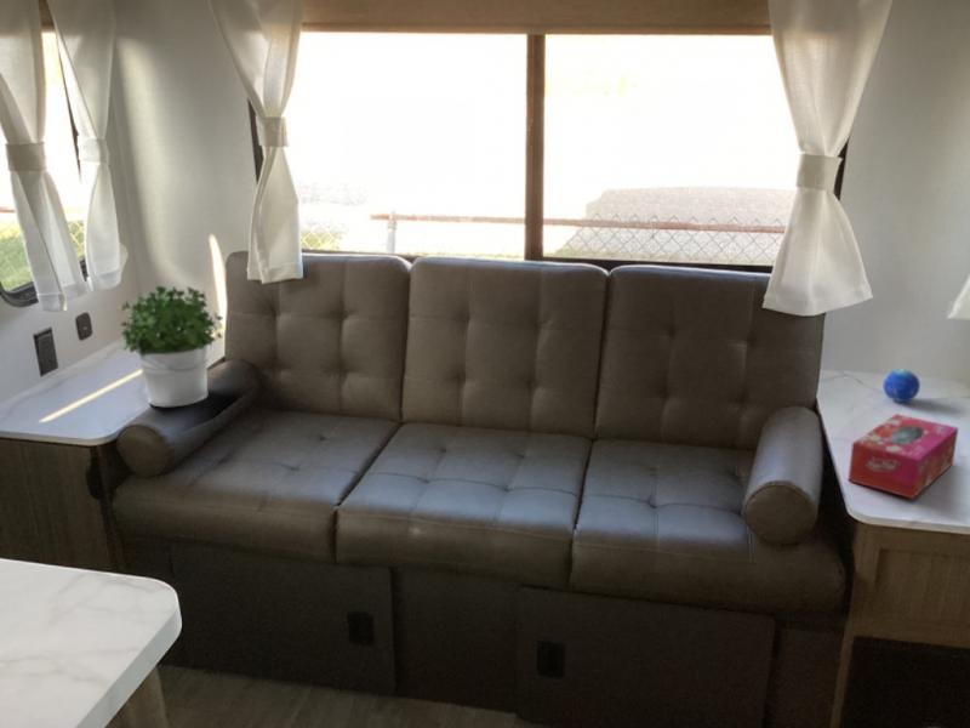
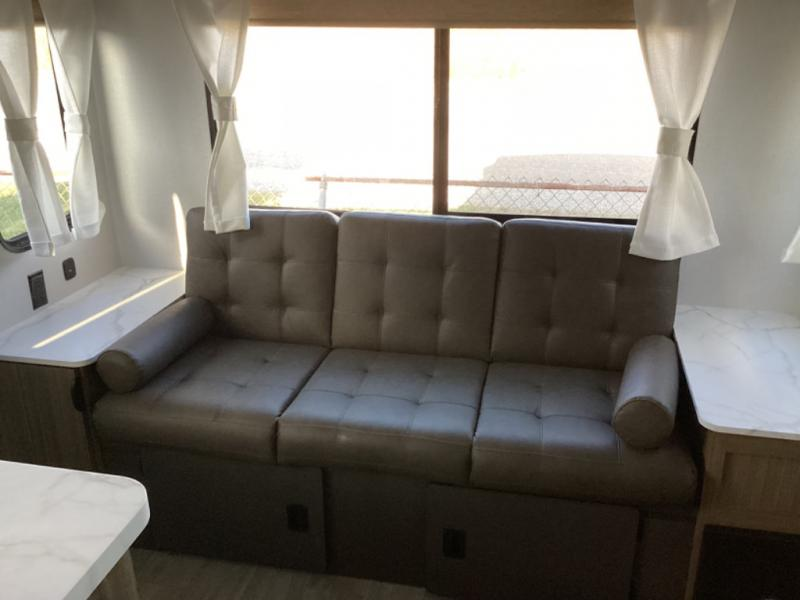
- decorative orb (901, 385)
- tissue box (903, 453)
- potted plant (177, 342)
